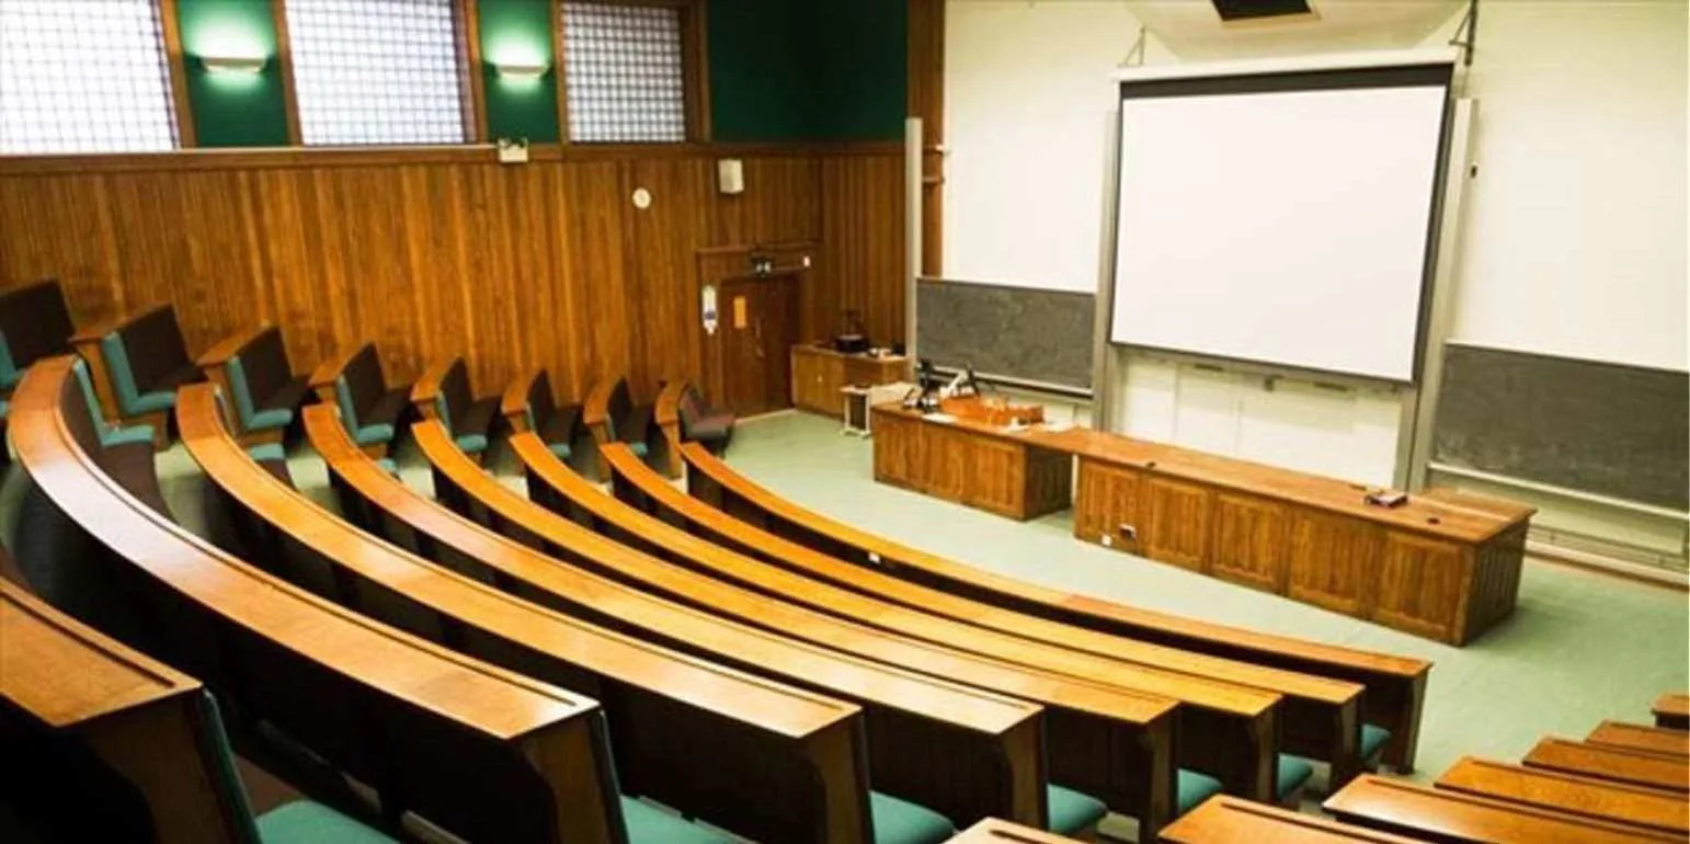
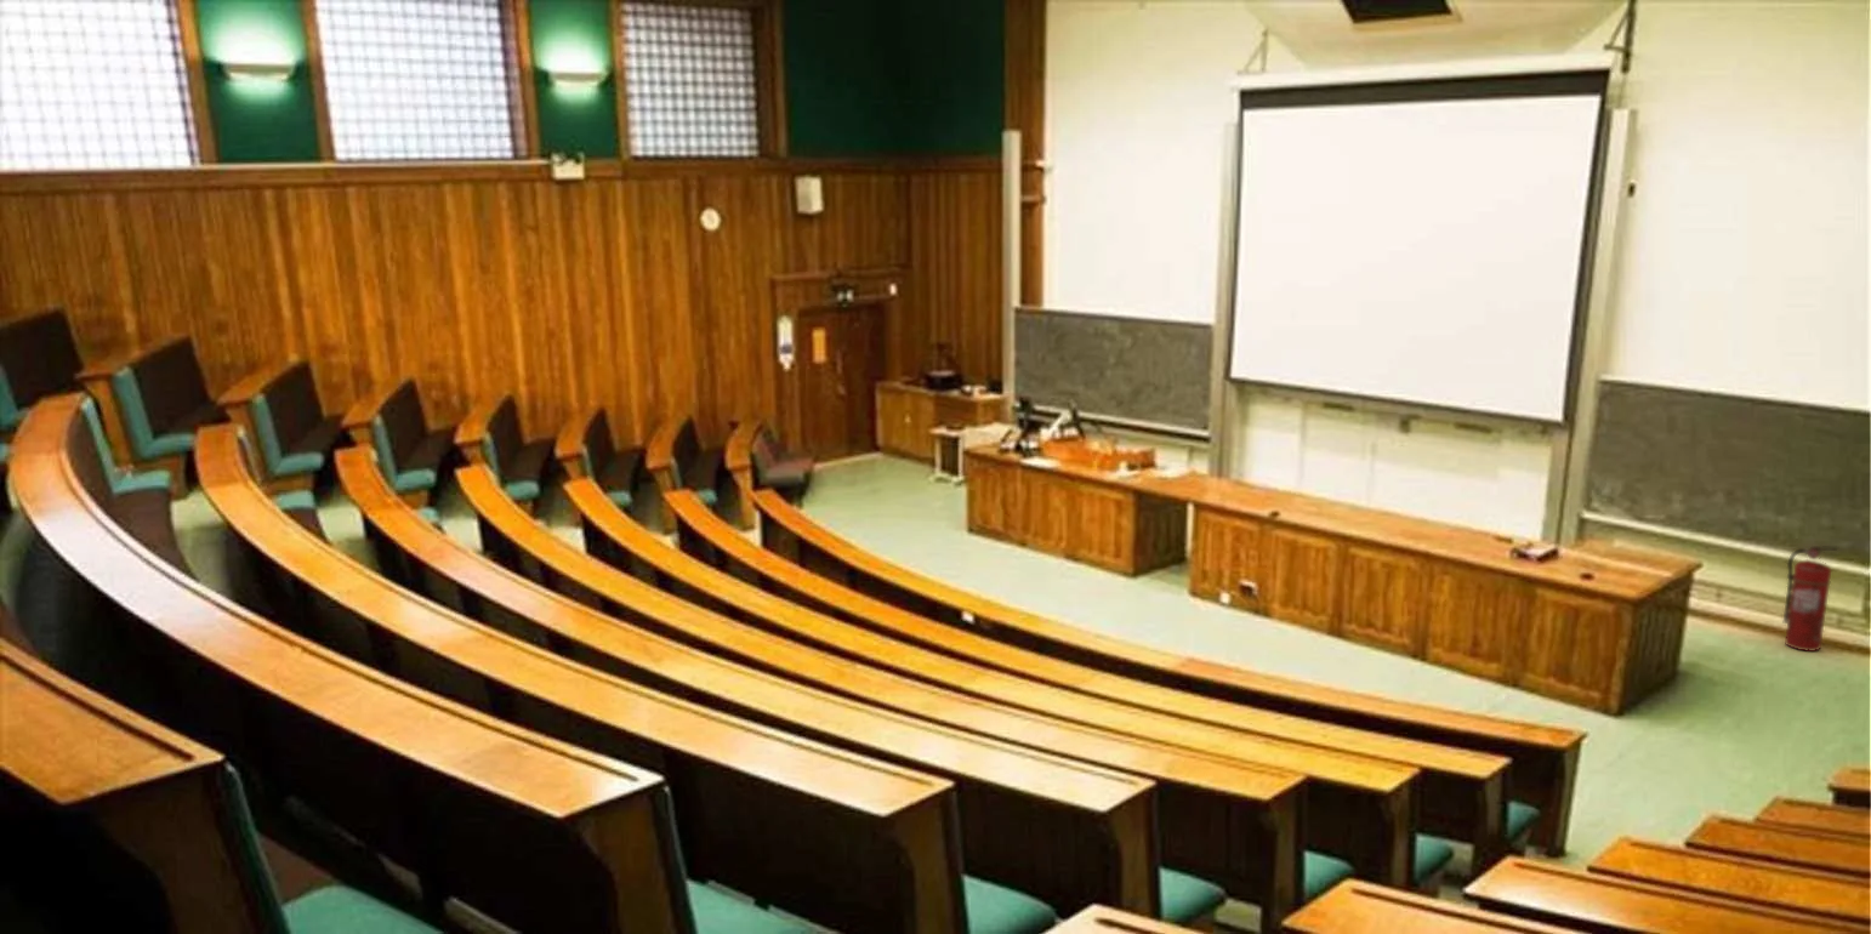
+ fire extinguisher (1808, 594)
